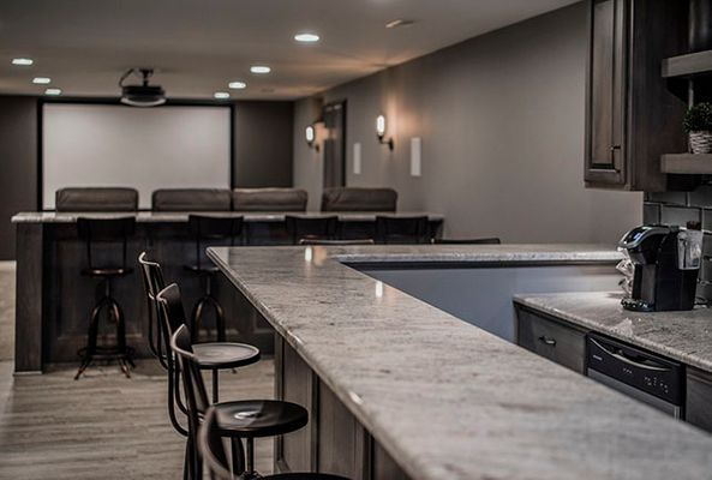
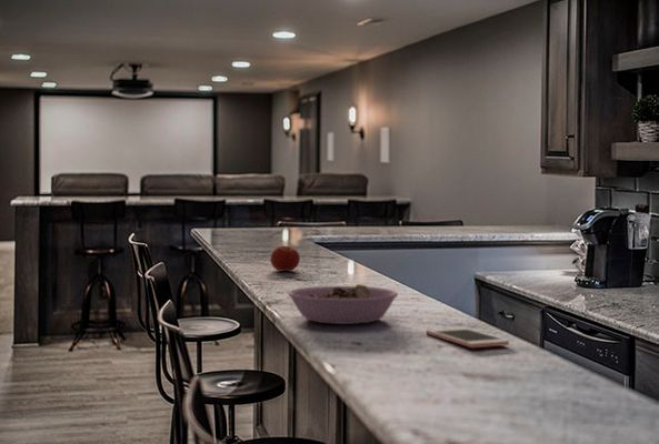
+ bowl (342, 302)
+ cell phone (466, 336)
+ apple (284, 258)
